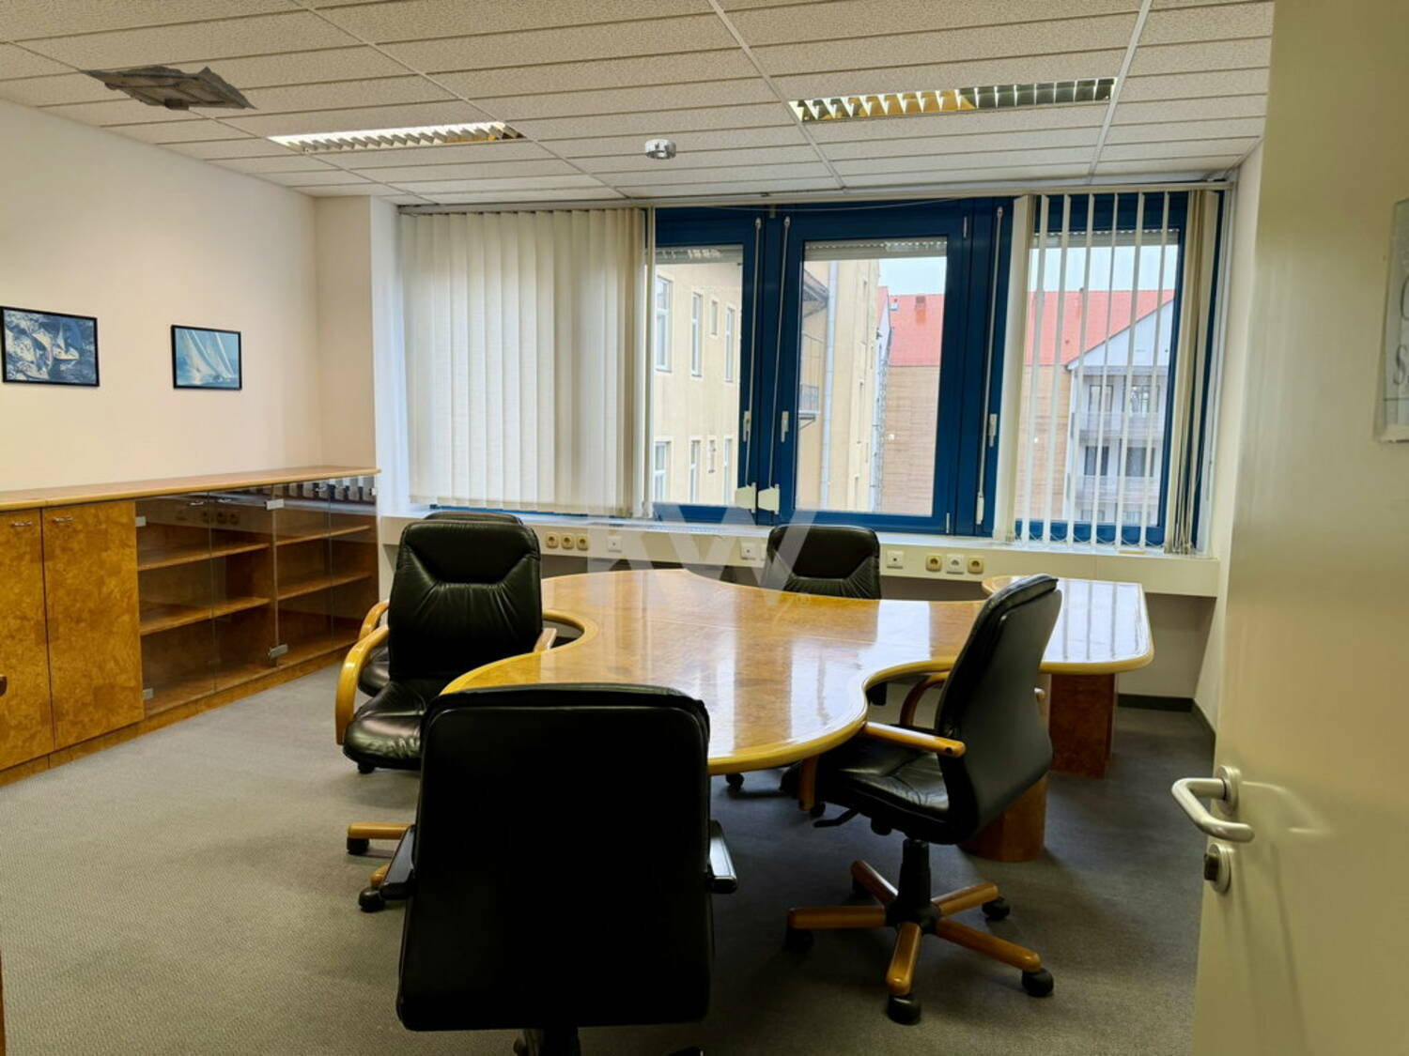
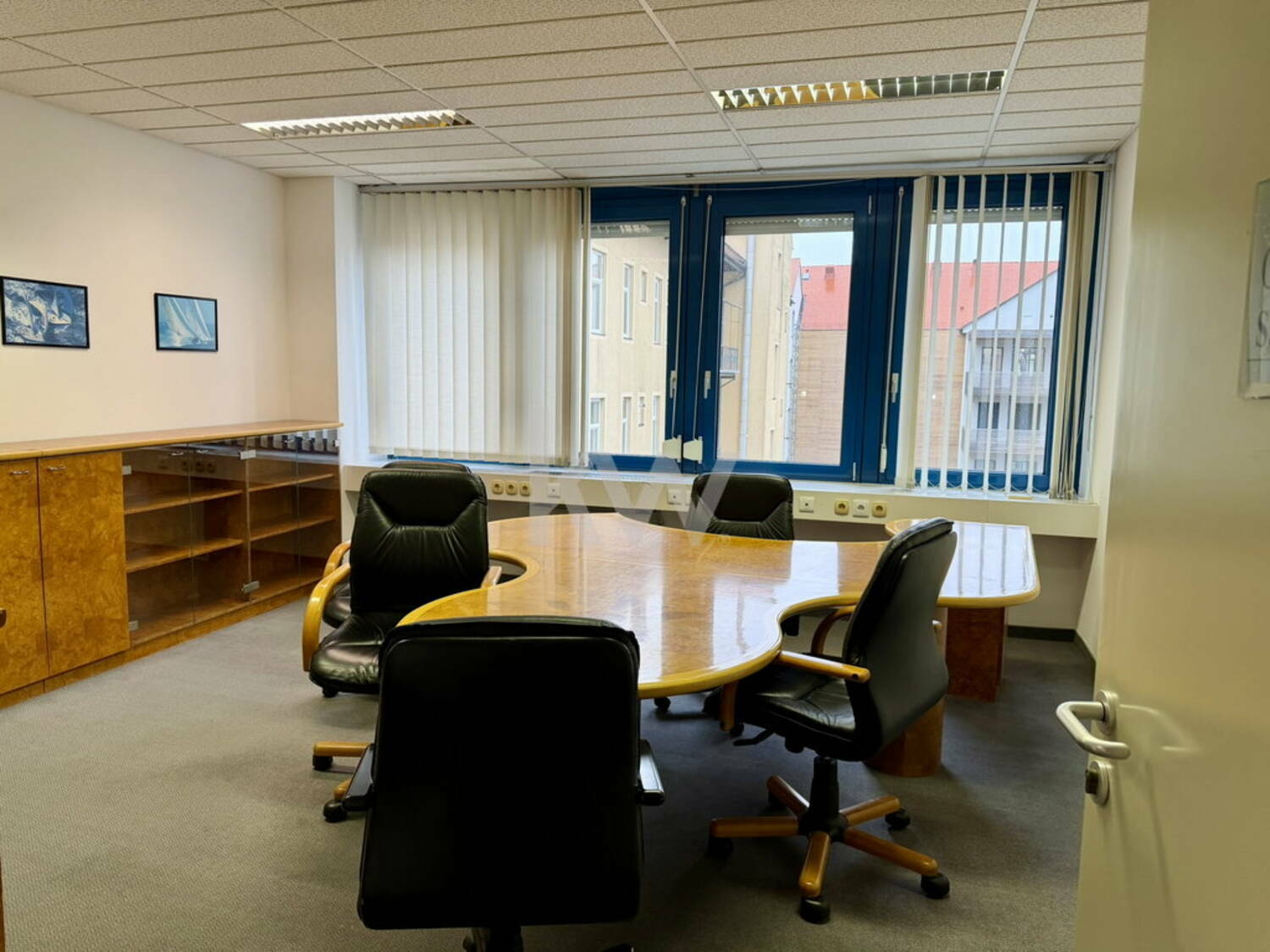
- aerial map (173, 90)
- smoke detector (660, 149)
